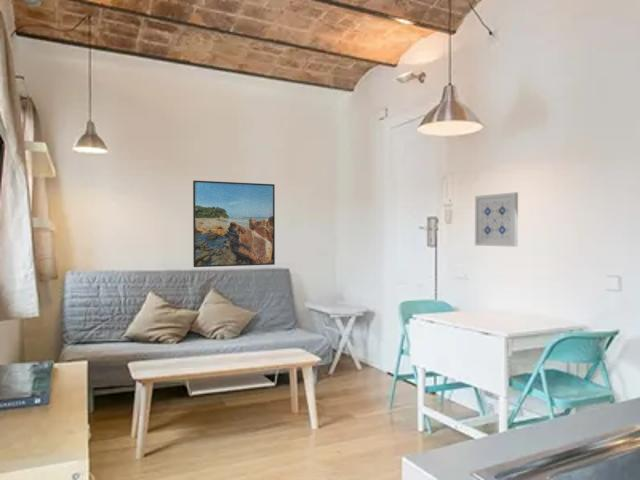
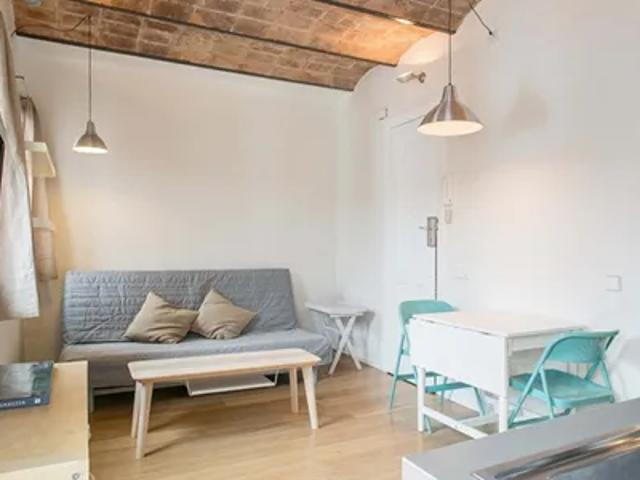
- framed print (235, 224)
- wall art (495, 220)
